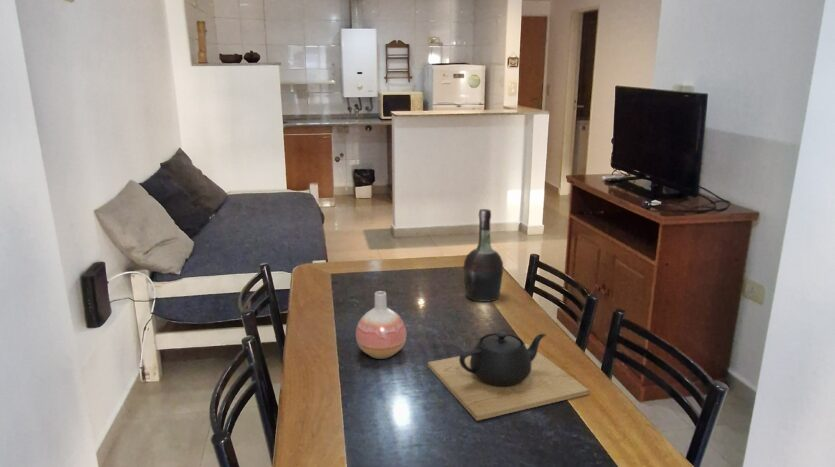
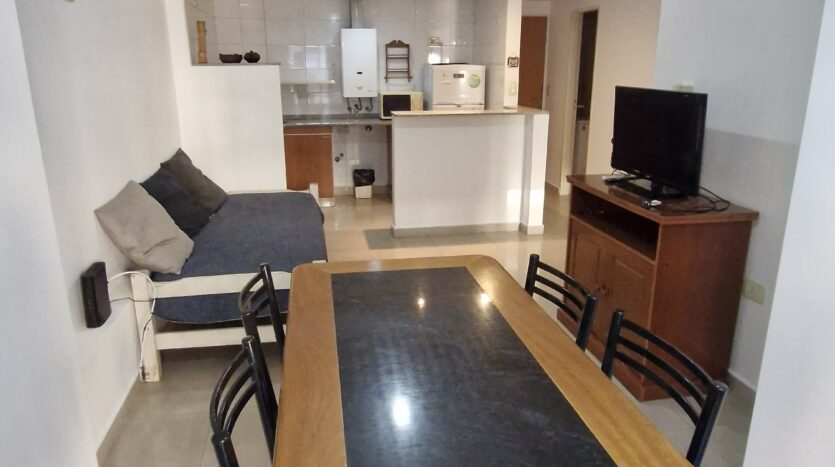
- teapot (505, 355)
- vase (380, 323)
- cognac bottle (483, 253)
